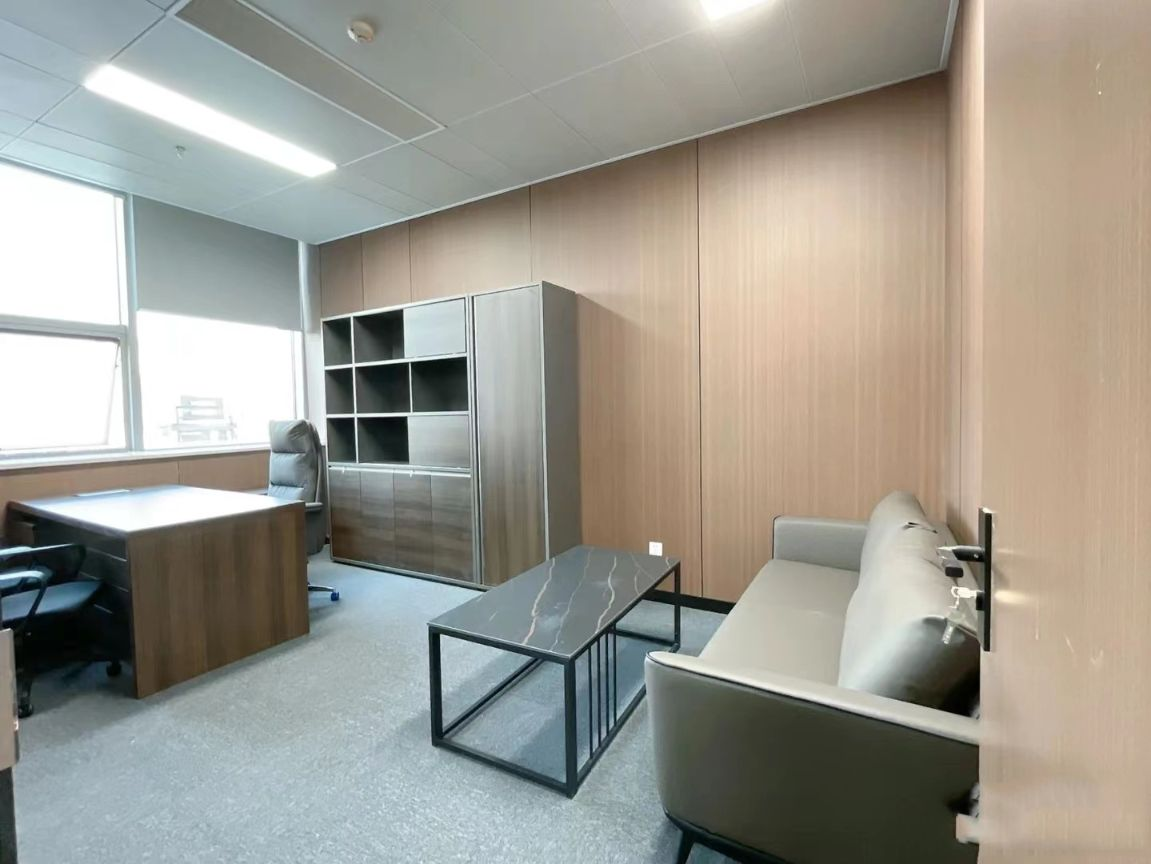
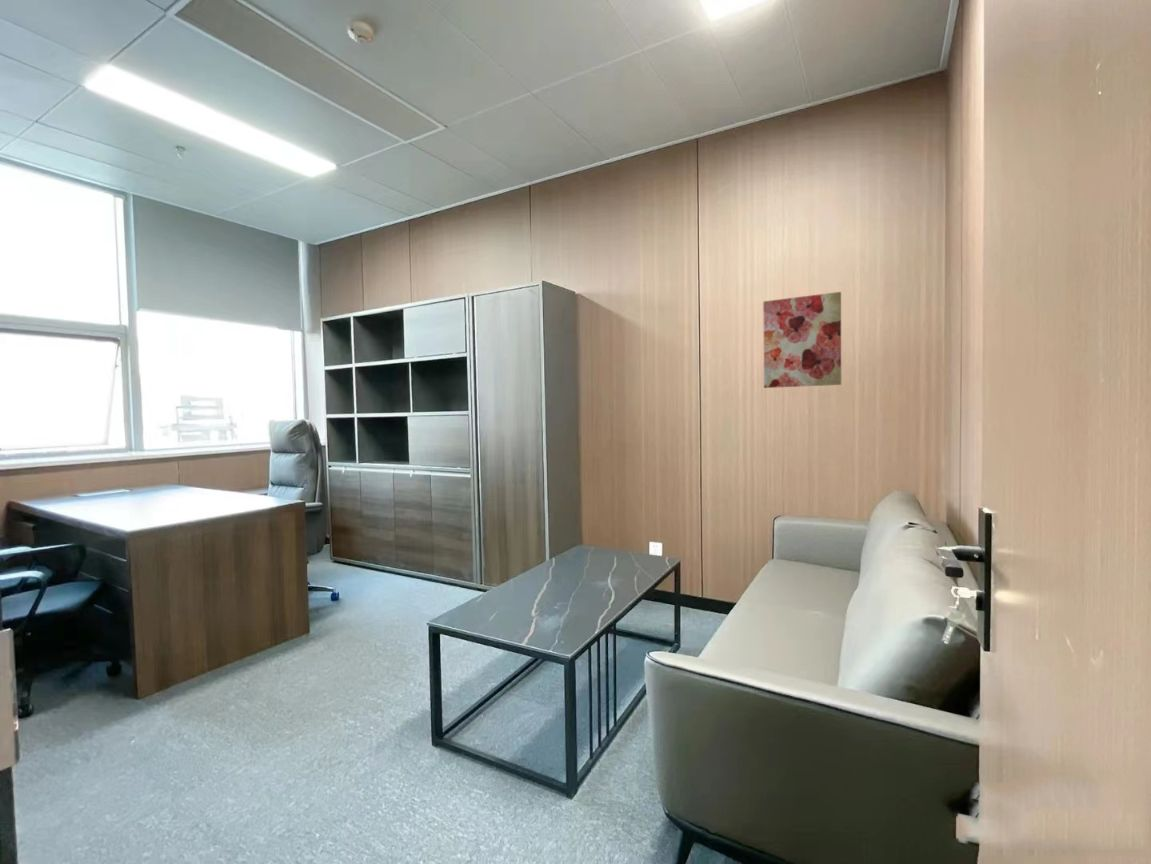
+ wall art (801, 341)
